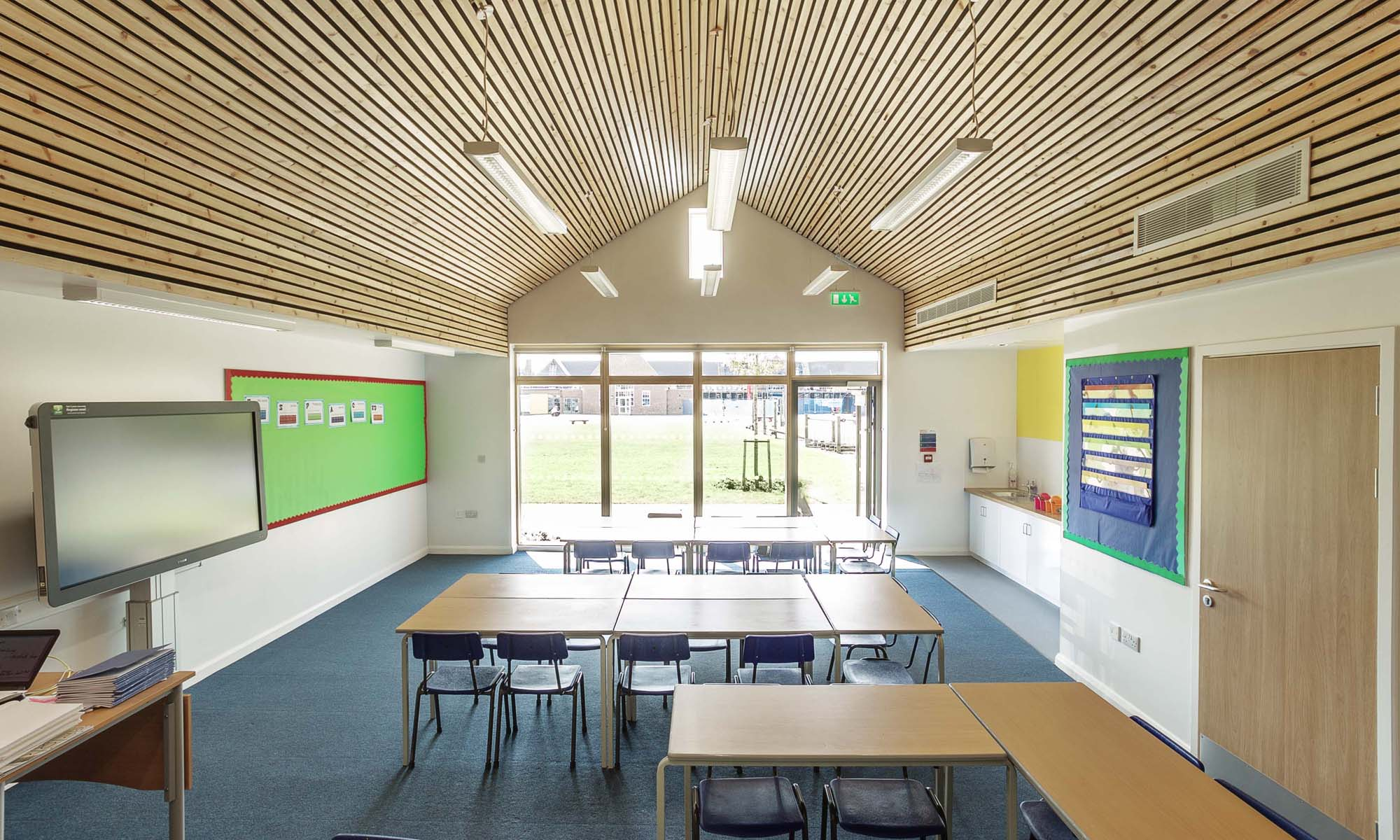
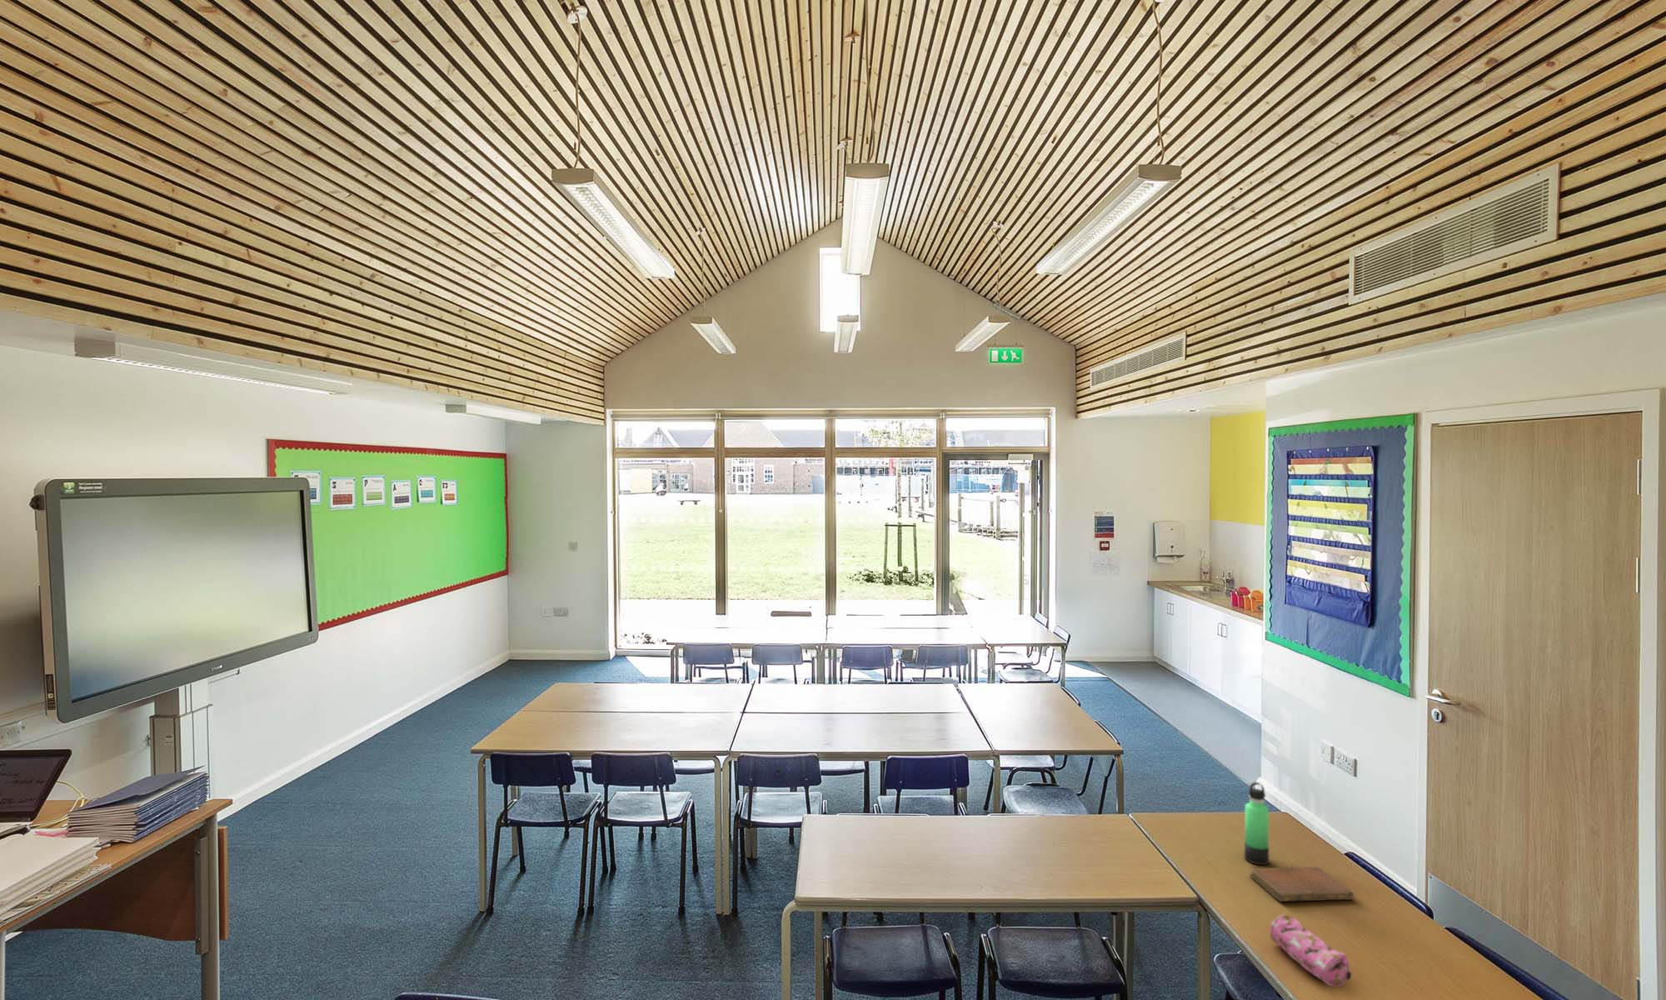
+ notebook (1299, 883)
+ pencil case (1308, 949)
+ thermos bottle (1257, 821)
